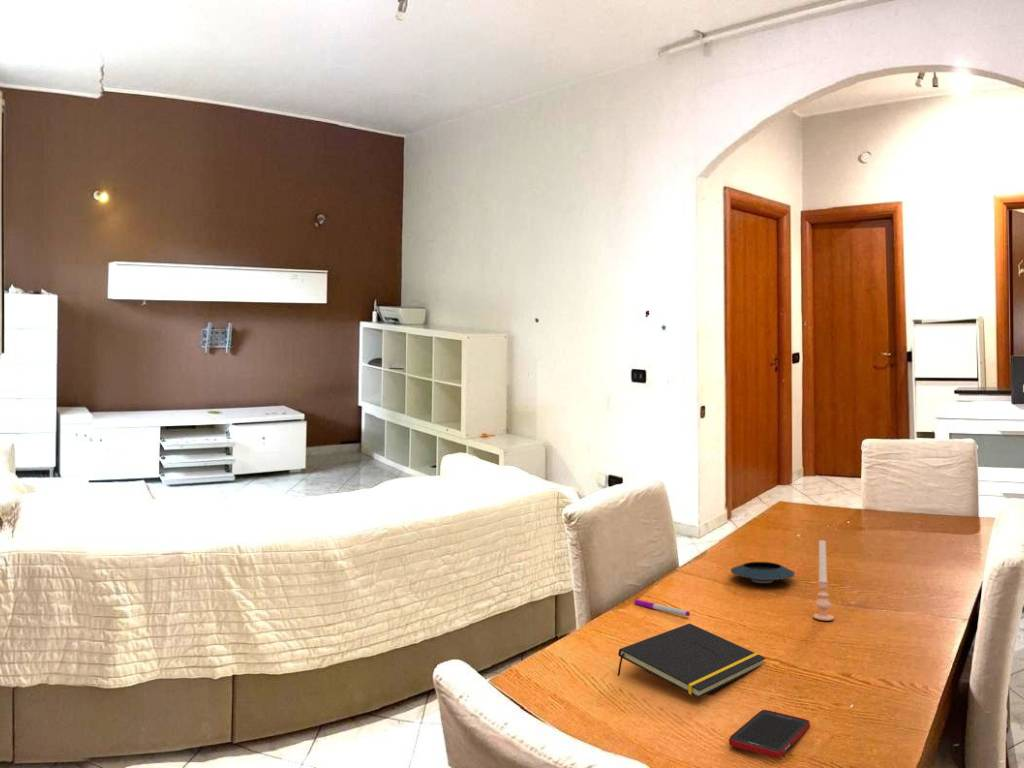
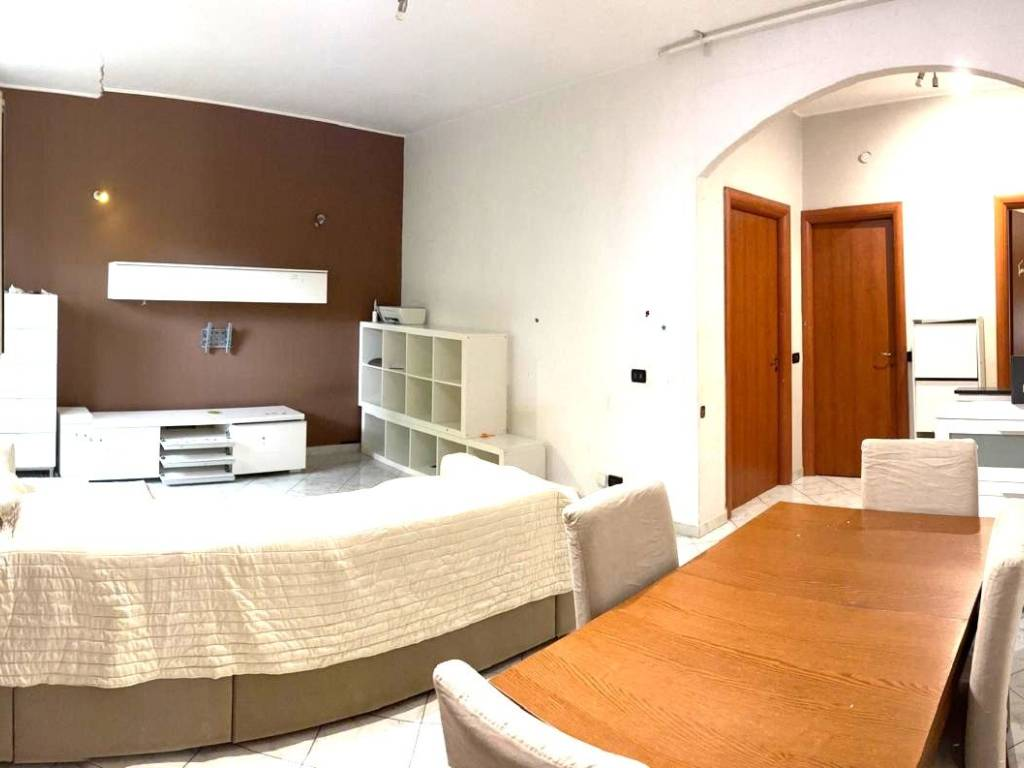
- candle (822, 578)
- cell phone (770, 732)
- pen (661, 607)
- notepad (693, 656)
- saucer (762, 569)
